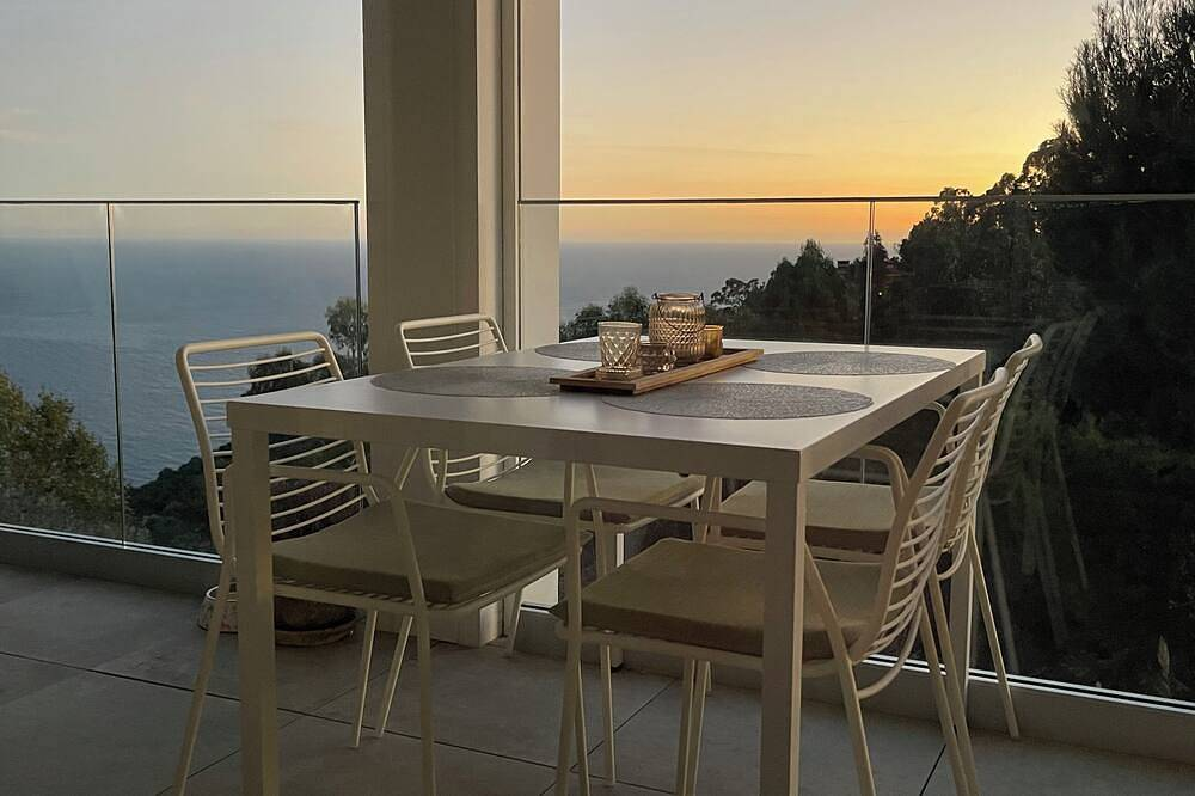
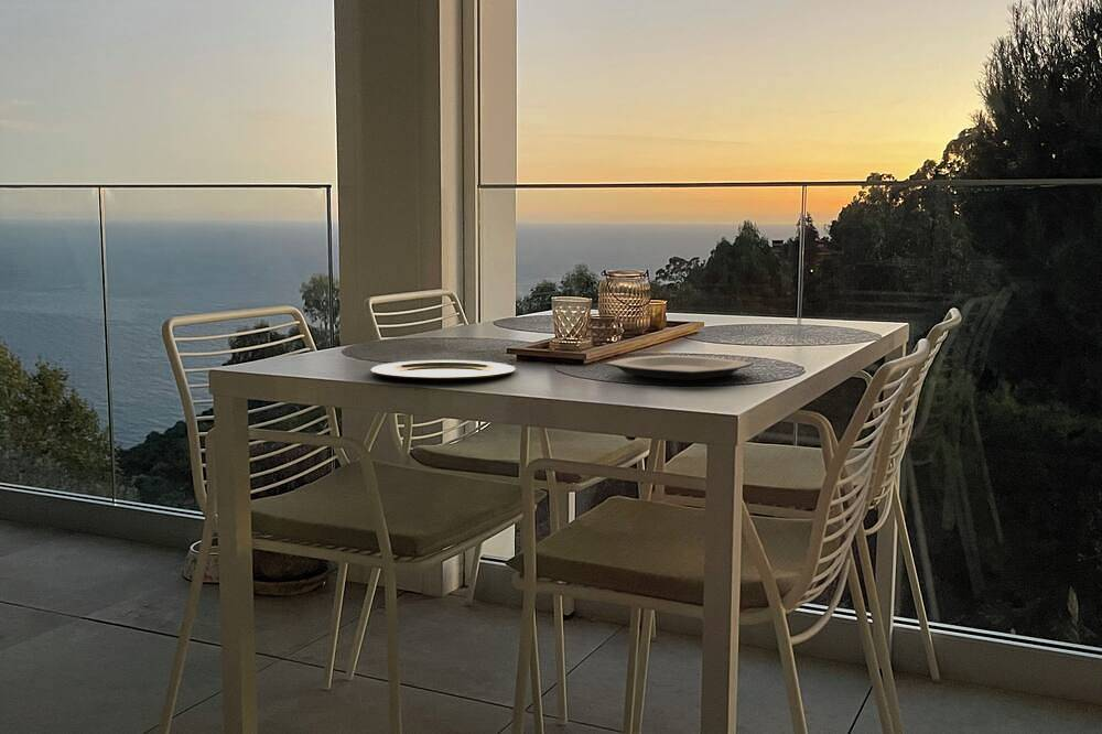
+ plate (443, 369)
+ plate (679, 368)
